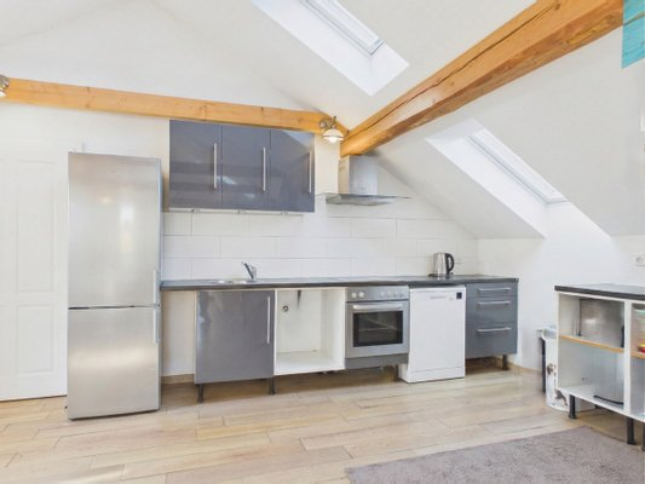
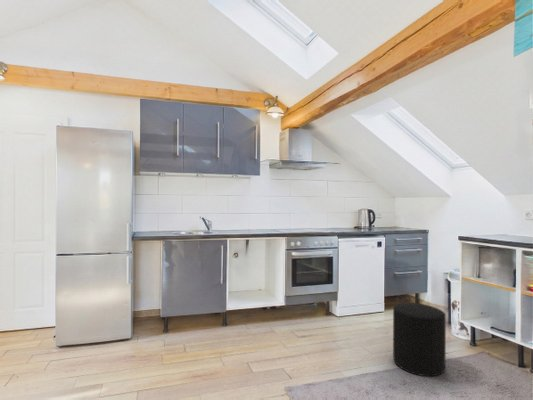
+ stool (418, 335)
